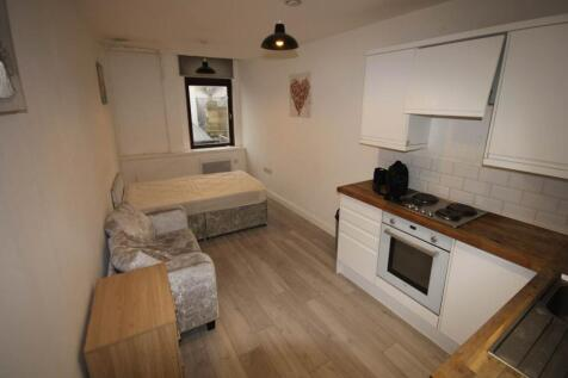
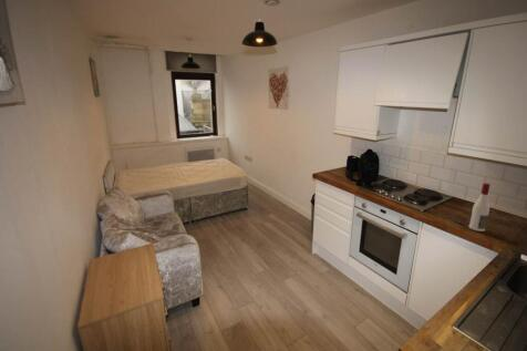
+ alcohol (480, 206)
